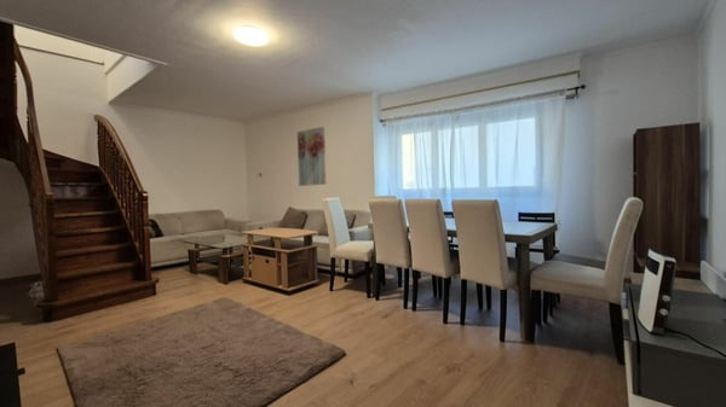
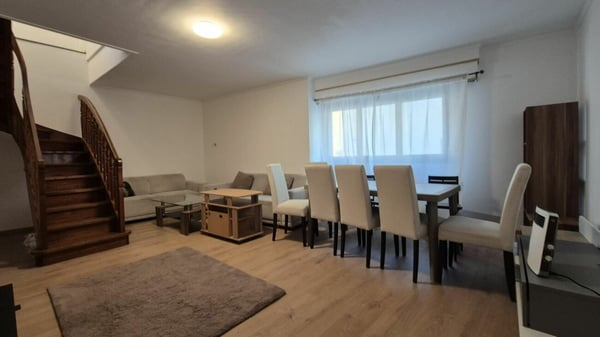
- wall art (311, 157)
